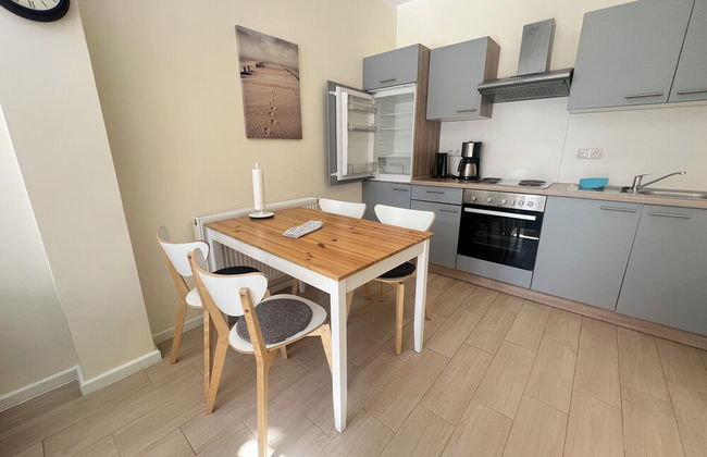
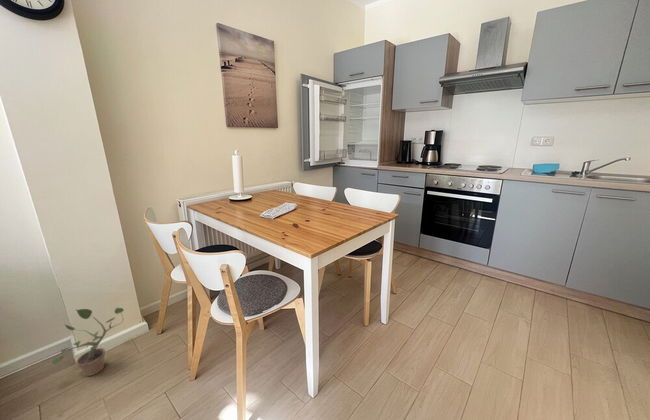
+ potted plant (93, 340)
